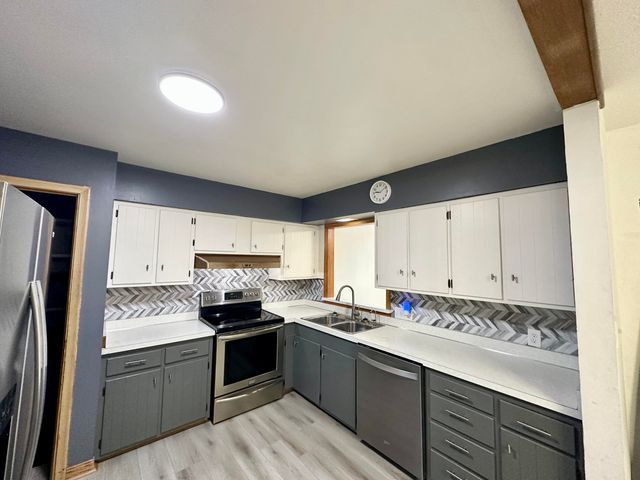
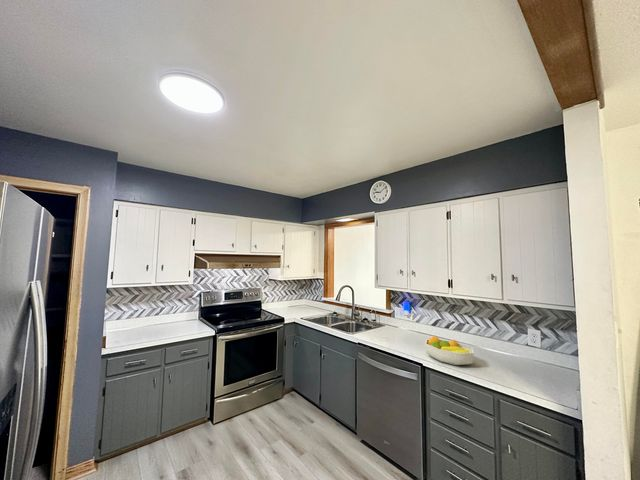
+ fruit bowl (448, 349)
